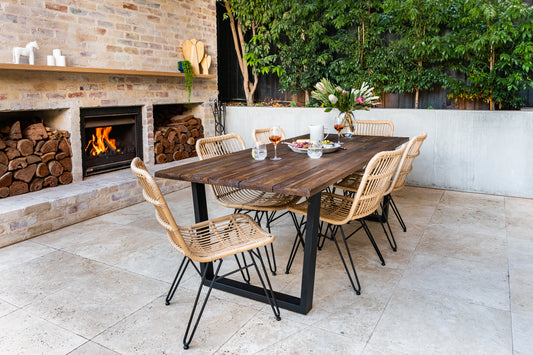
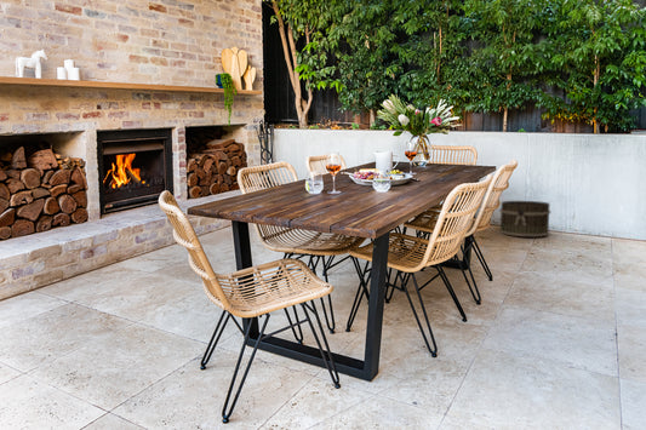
+ bucket (524, 217)
